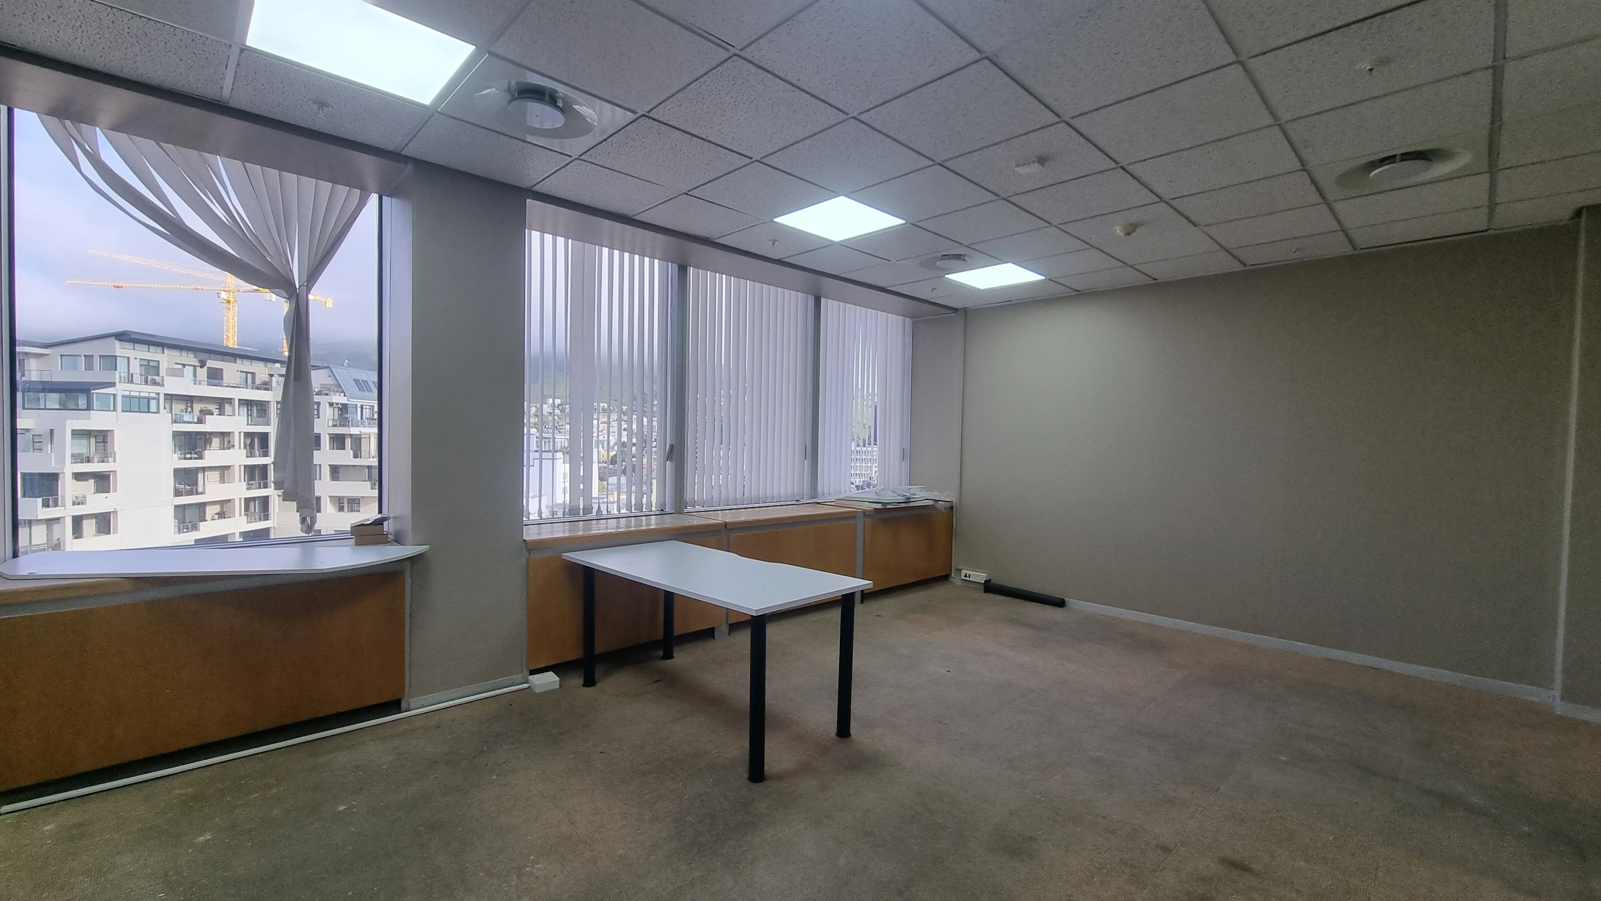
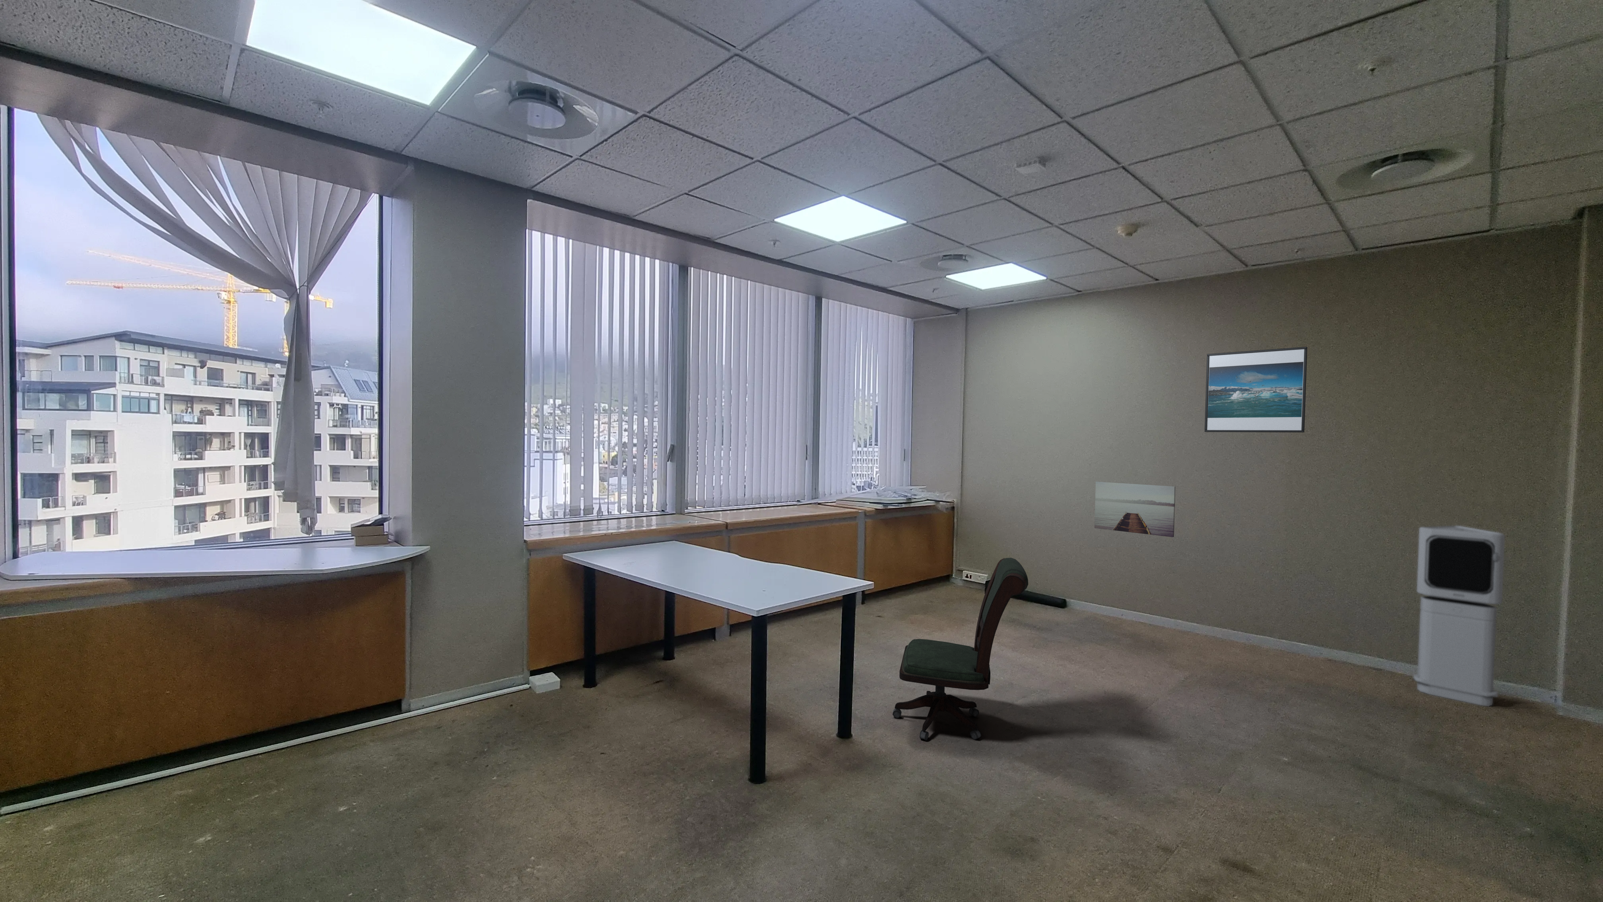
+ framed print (1253, 391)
+ air purifier (1455, 610)
+ office chair (958, 644)
+ wall art (1133, 508)
